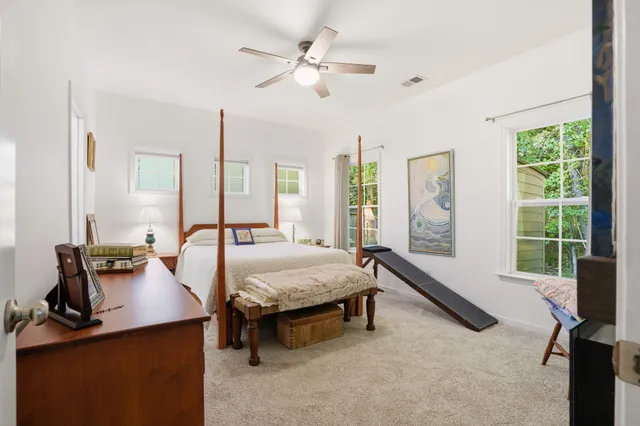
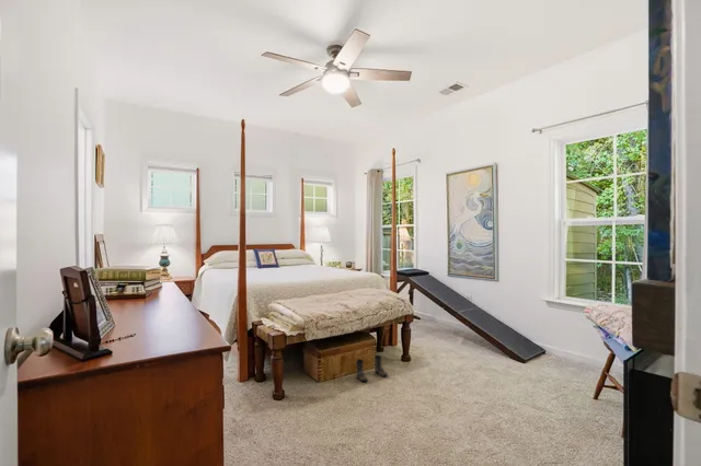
+ boots (375, 368)
